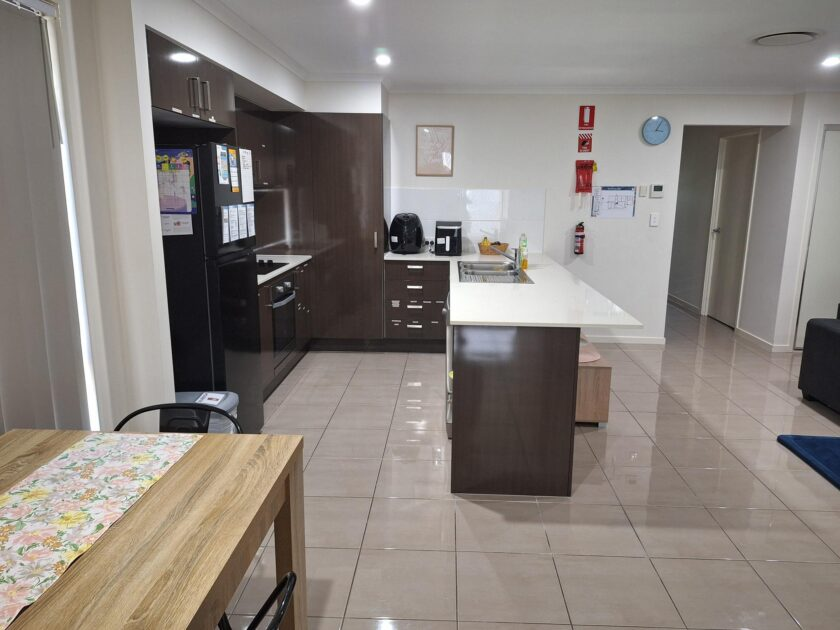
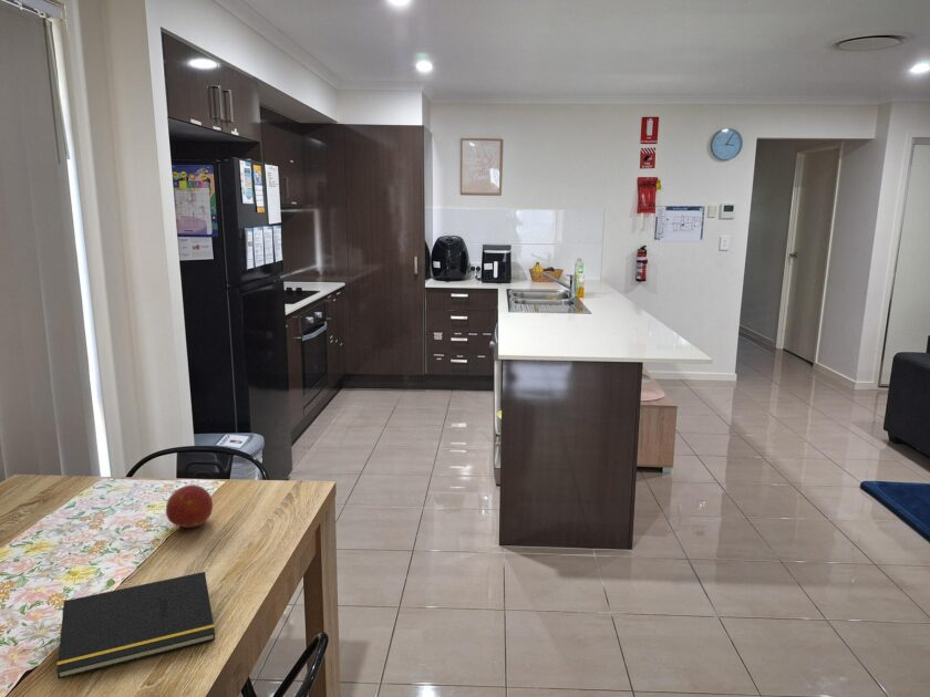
+ notepad (138, 620)
+ fruit (189, 504)
